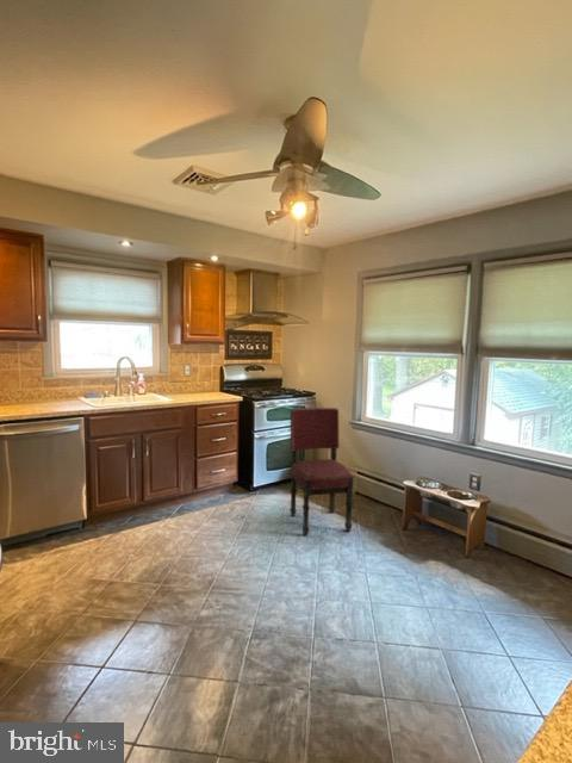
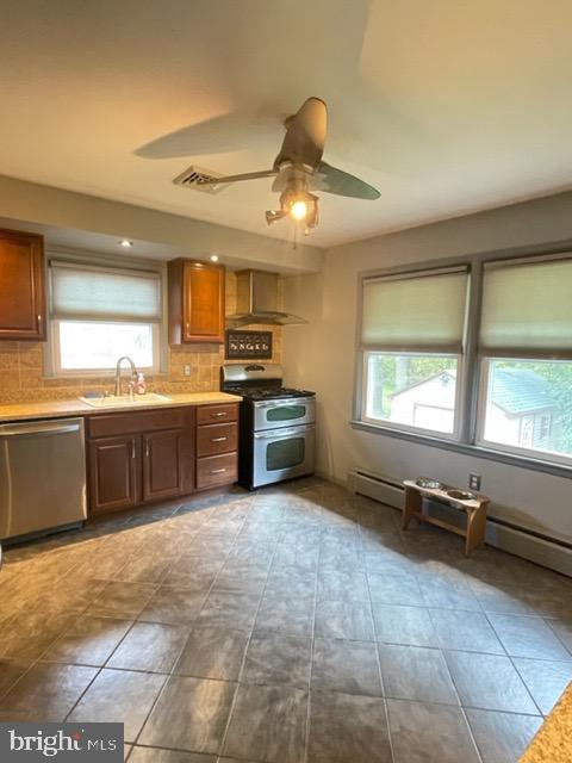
- dining chair (319, 467)
